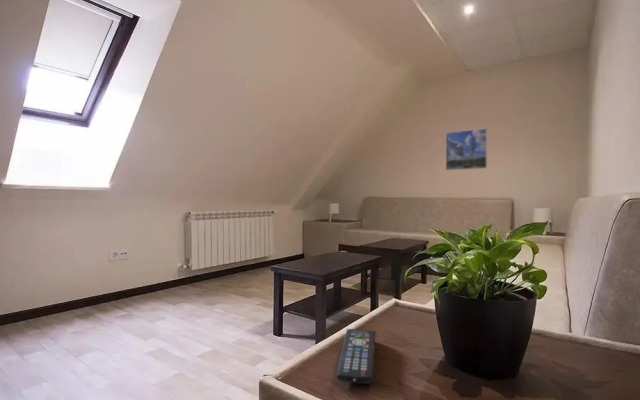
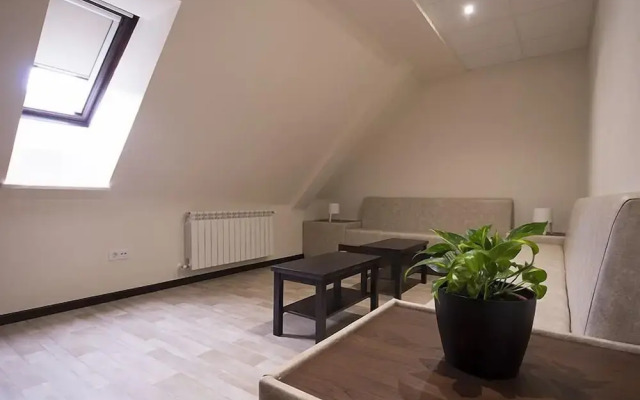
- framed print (465, 150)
- remote control (358, 351)
